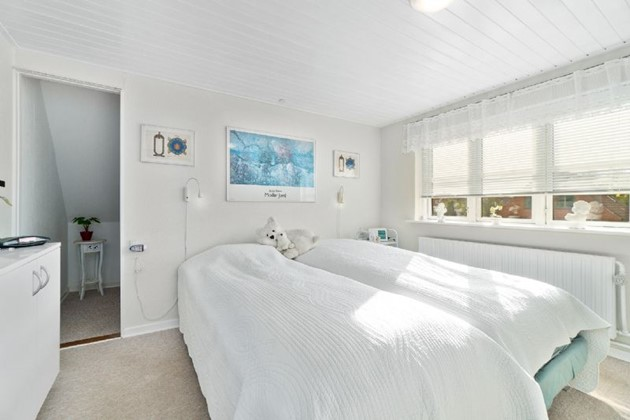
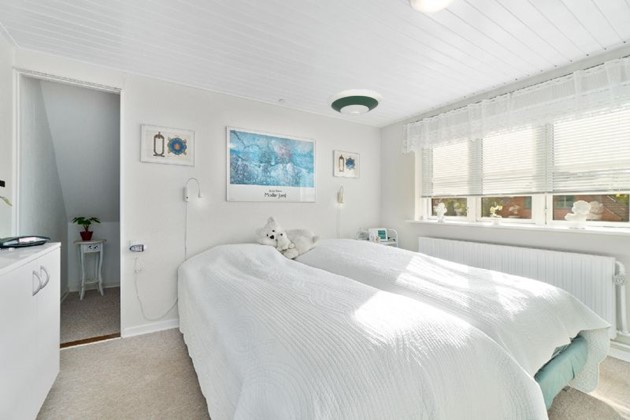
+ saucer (354, 108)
